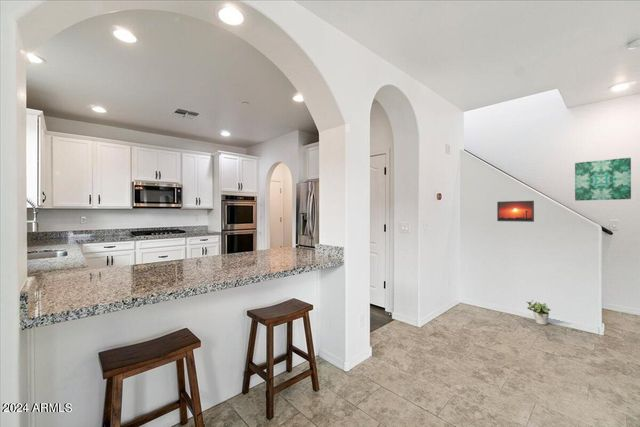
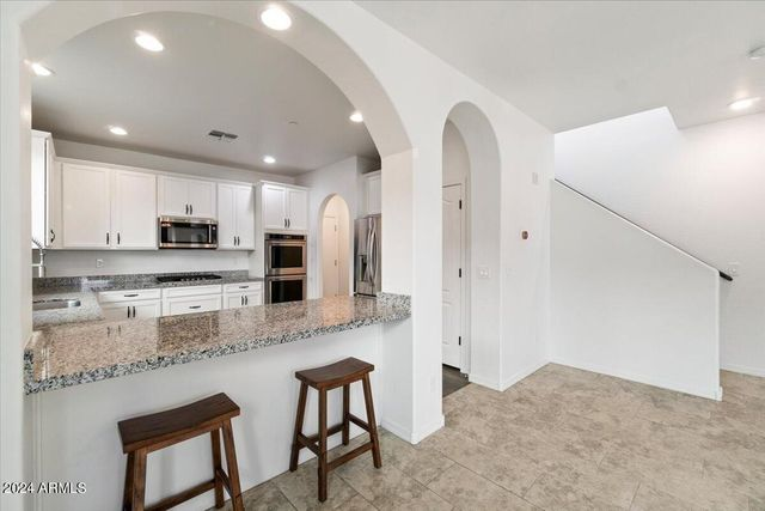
- potted plant (537, 312)
- wall art (601, 180)
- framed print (514, 211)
